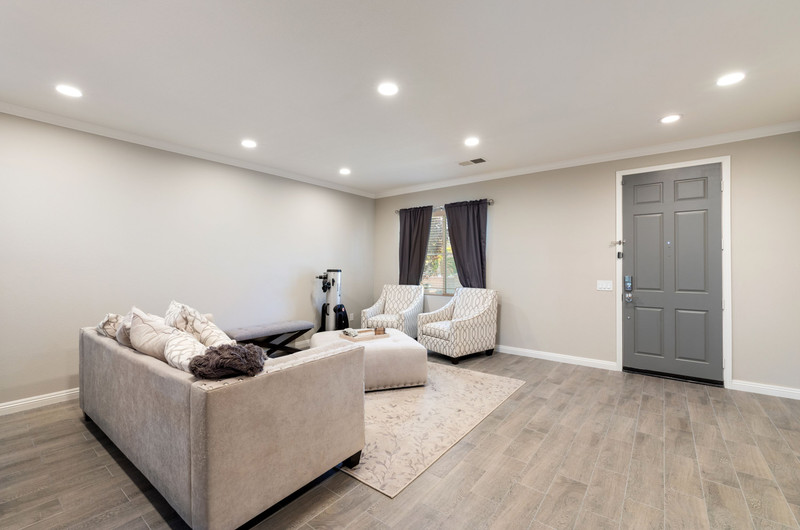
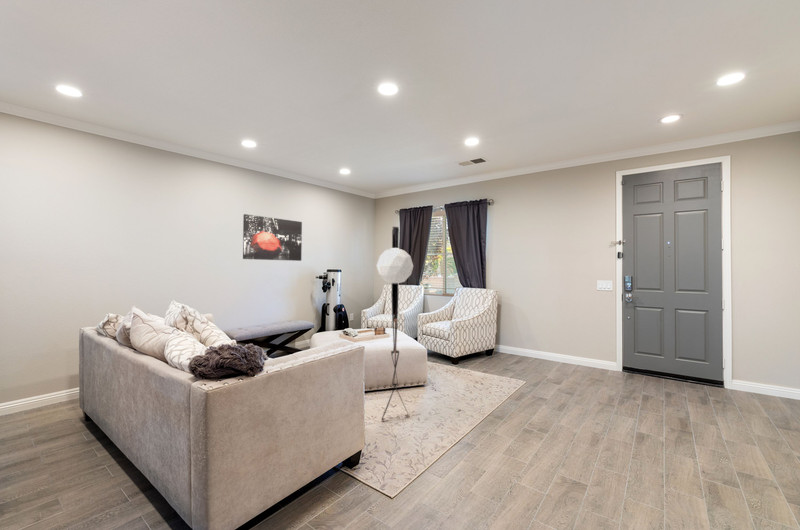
+ wall art (274, 239)
+ floor lamp (394, 321)
